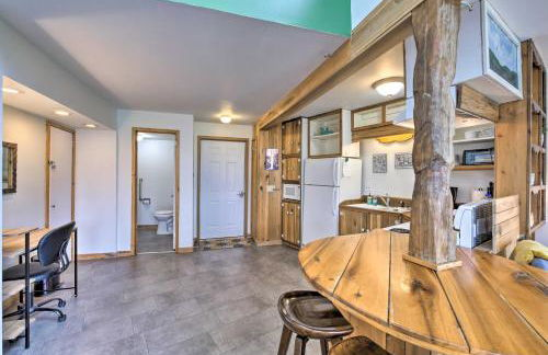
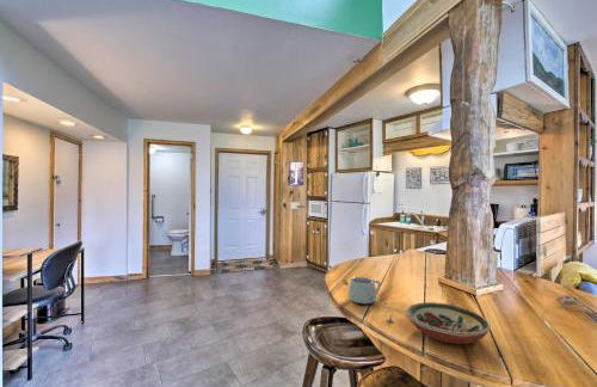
+ decorative bowl (445, 325)
+ mug (365, 289)
